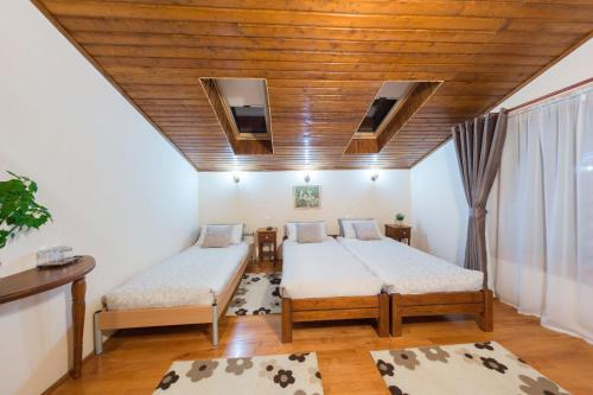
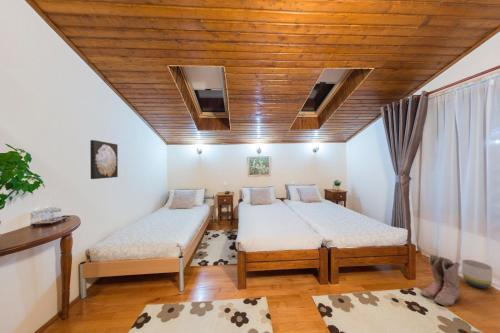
+ wall art (105, 160)
+ boots (440, 277)
+ planter (476, 275)
